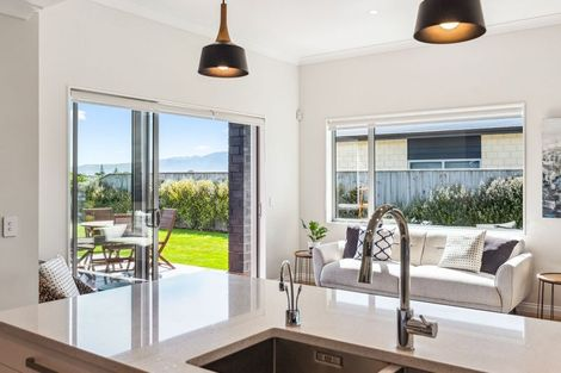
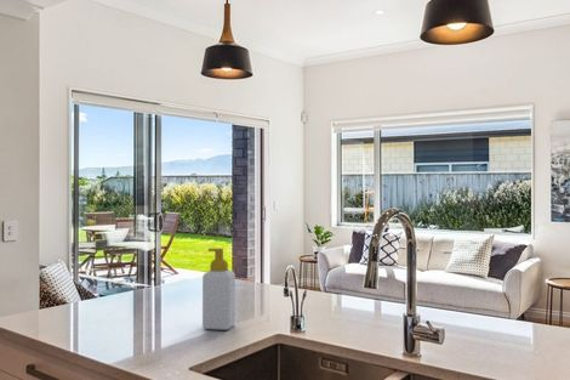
+ soap bottle (218, 287)
